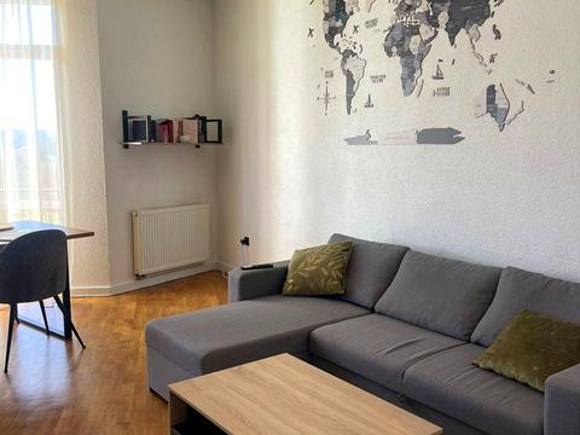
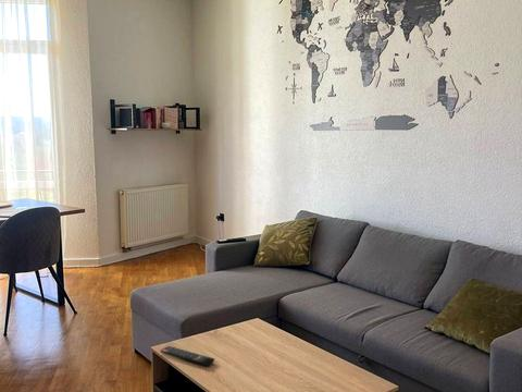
+ remote control (186, 355)
